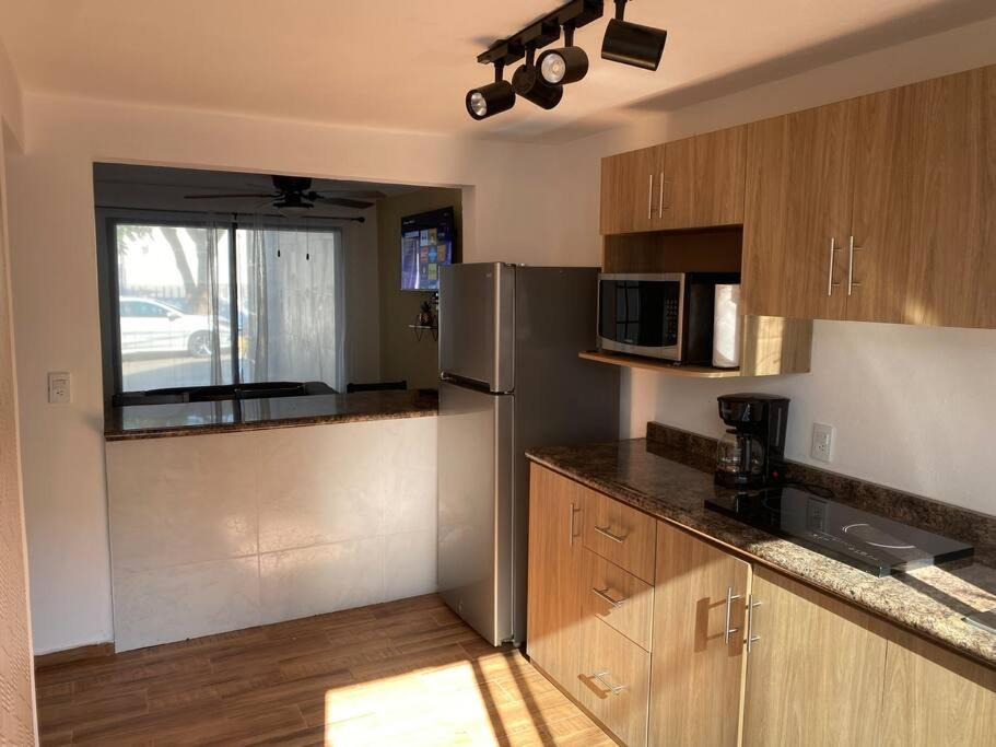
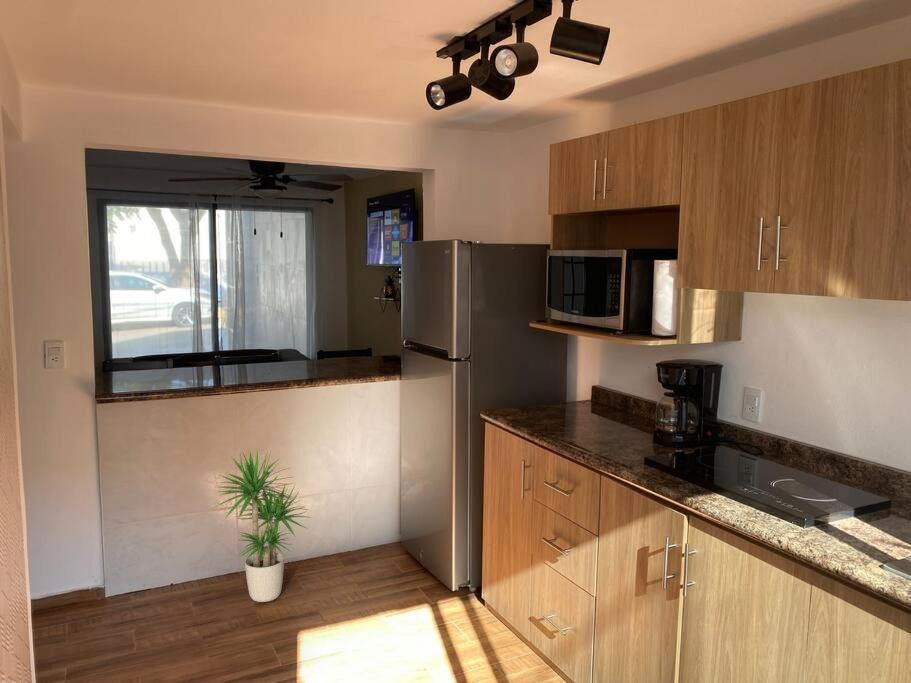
+ potted plant (262, 523)
